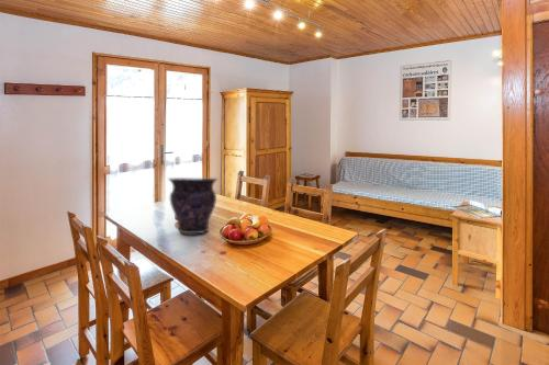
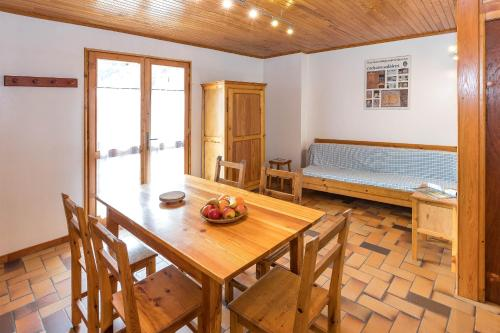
- vase (193, 205)
